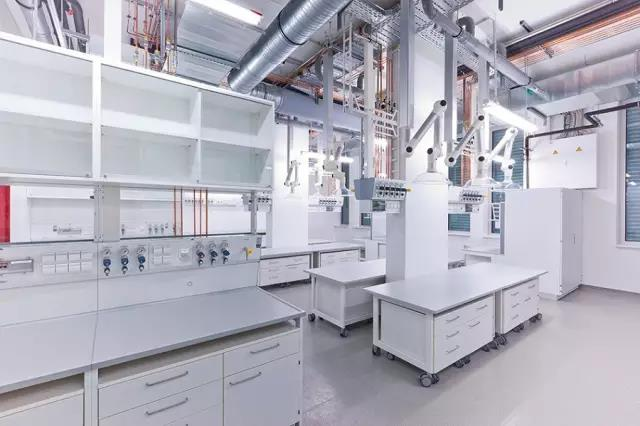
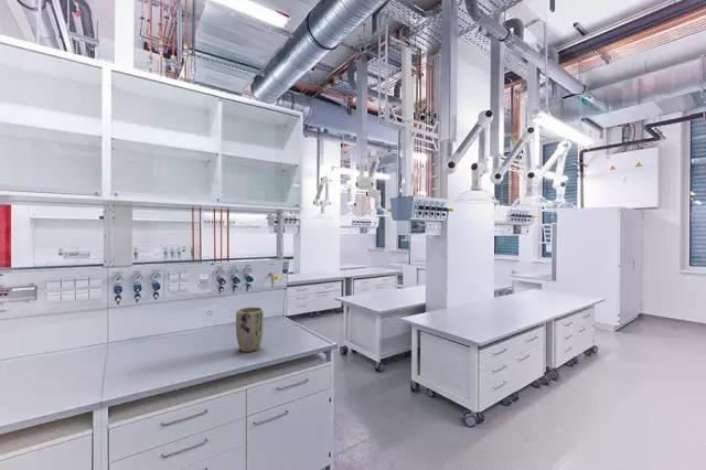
+ plant pot (249, 329)
